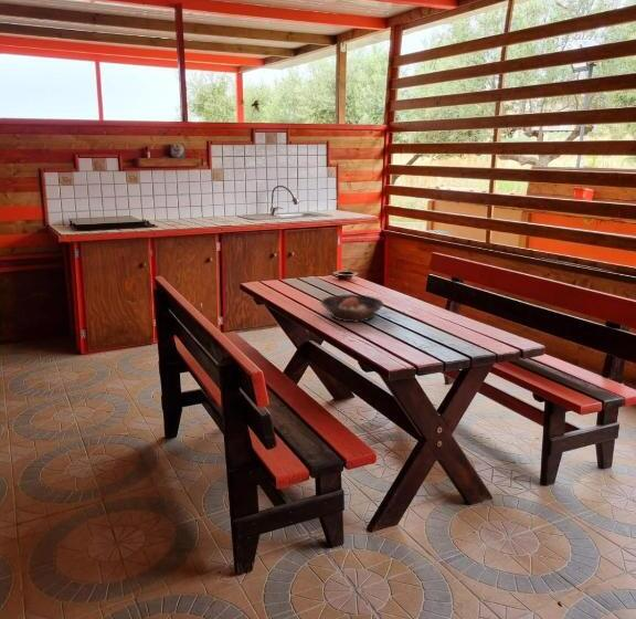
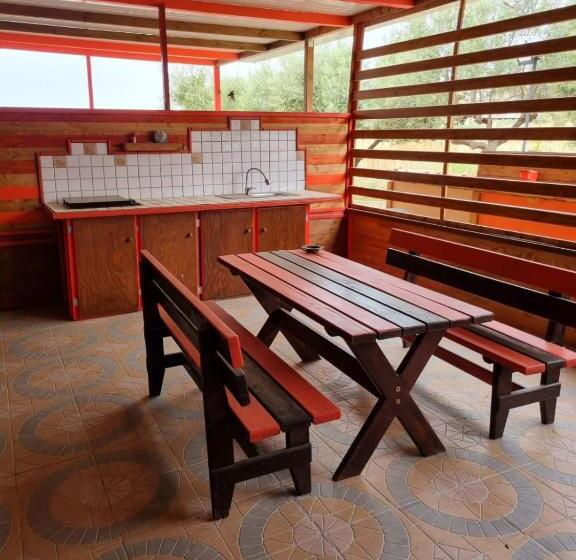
- bowl (351, 307)
